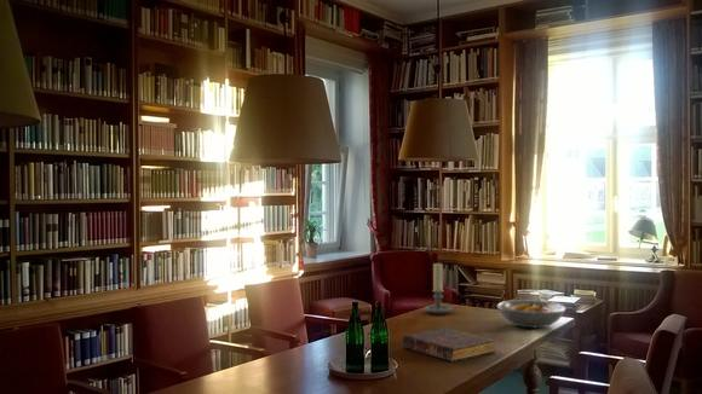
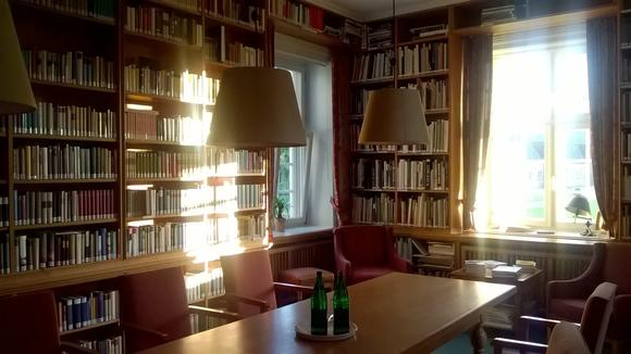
- fruit bowl (530, 312)
- book (448, 343)
- candle holder (439, 286)
